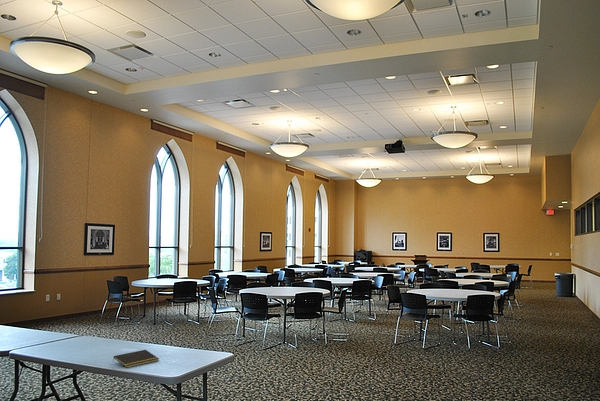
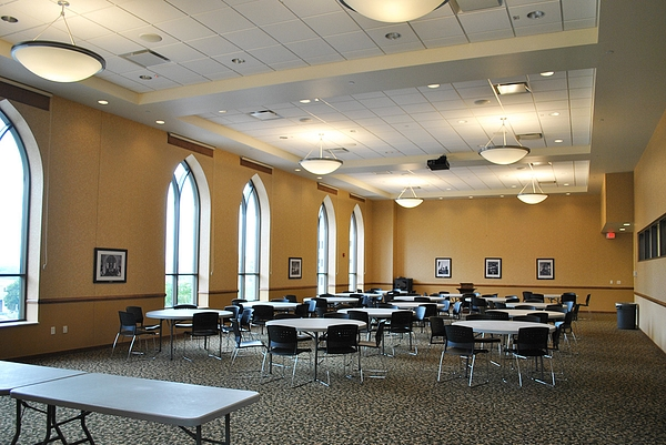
- notepad (136, 358)
